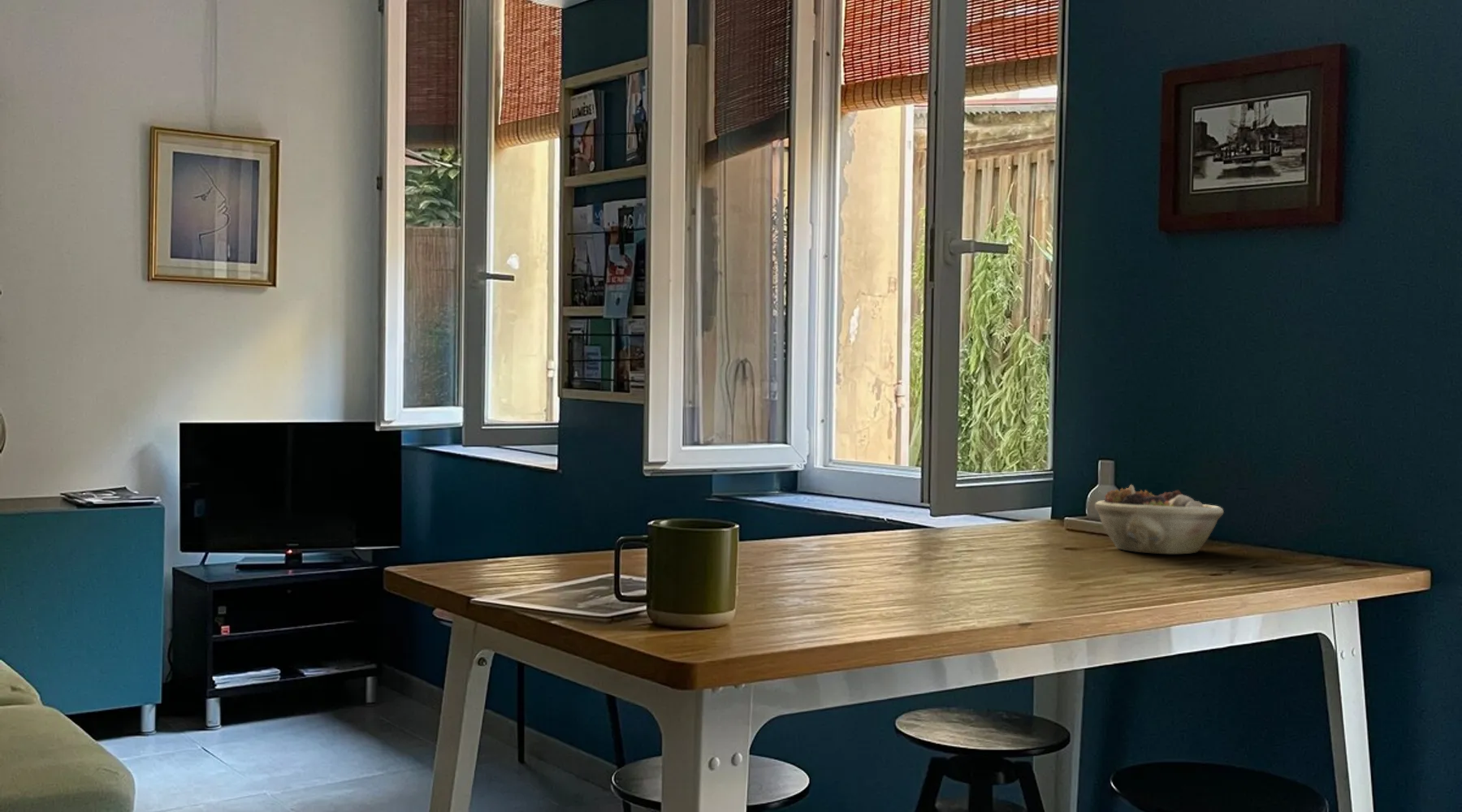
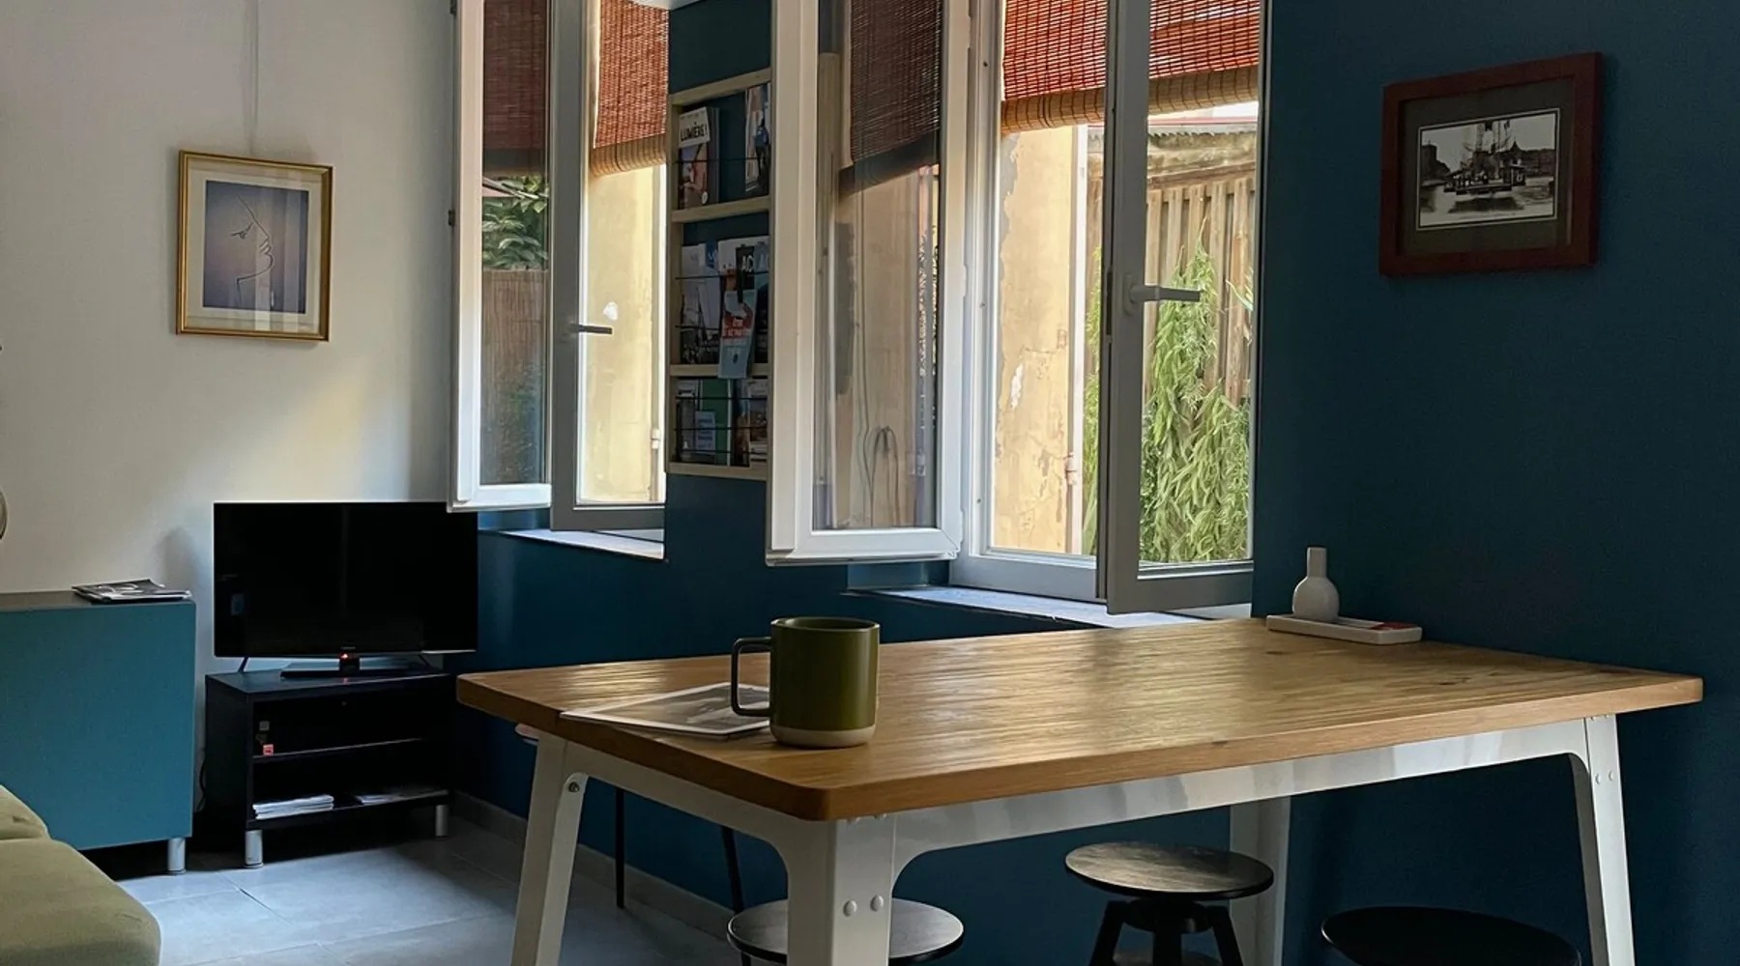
- succulent planter (1158, 517)
